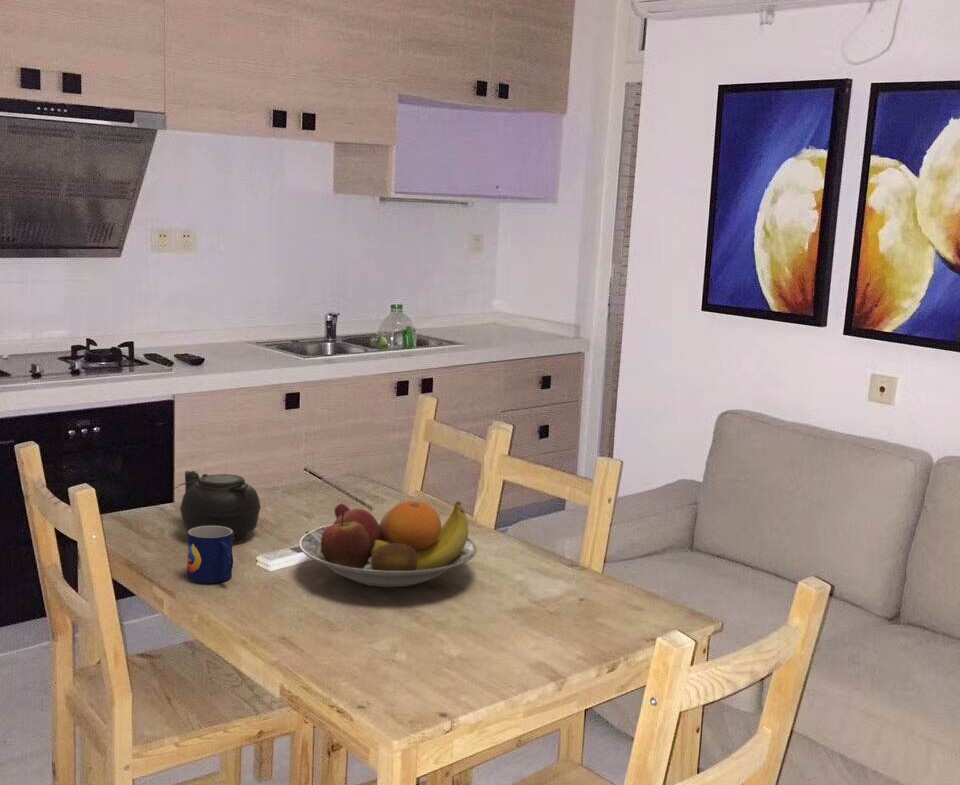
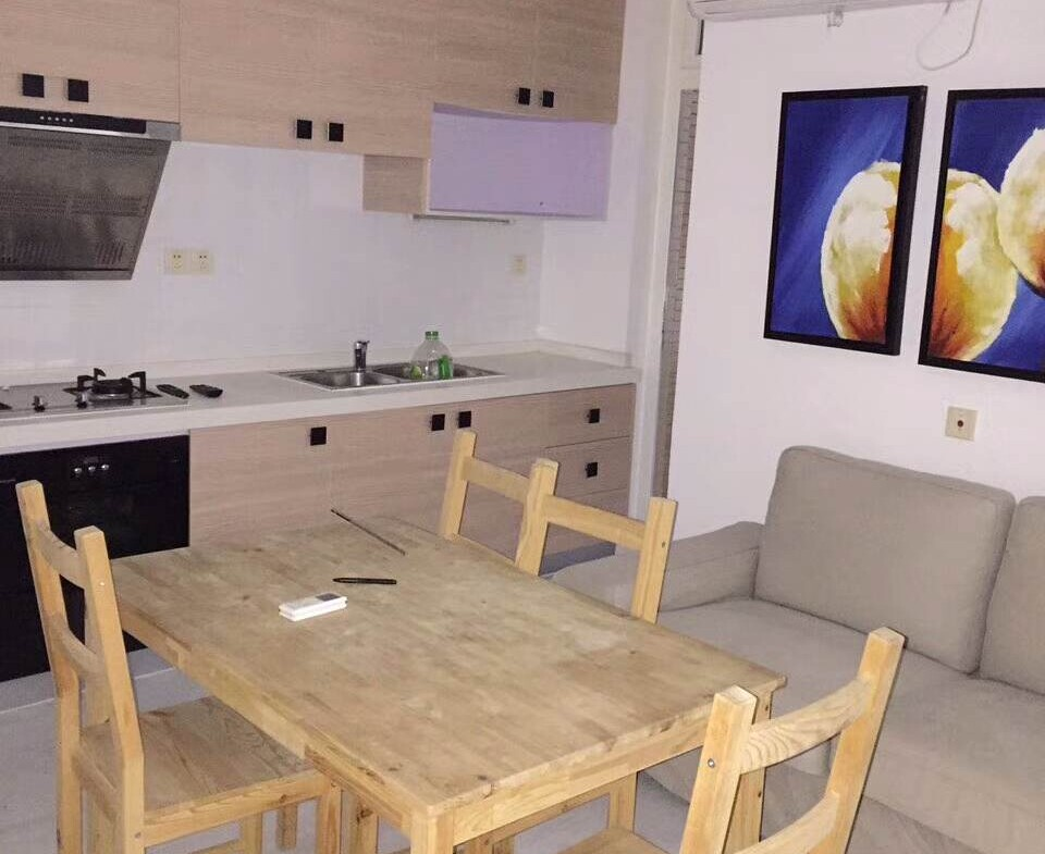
- teapot (215, 504)
- mug (214, 556)
- fruit bowl (389, 537)
